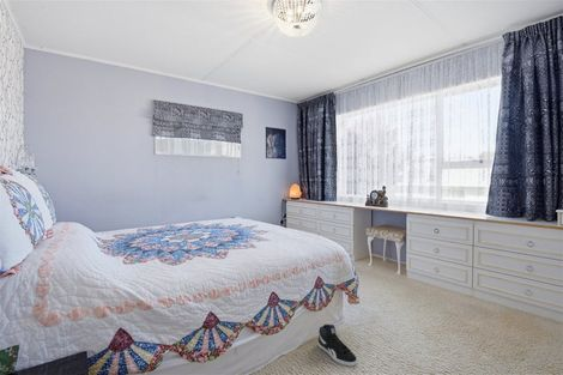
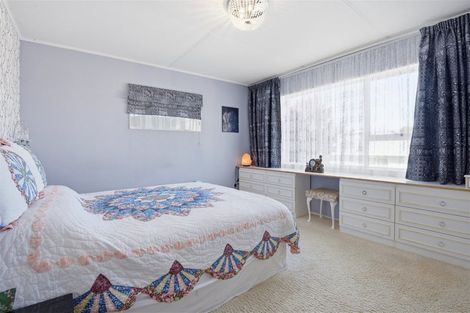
- sneaker (335, 341)
